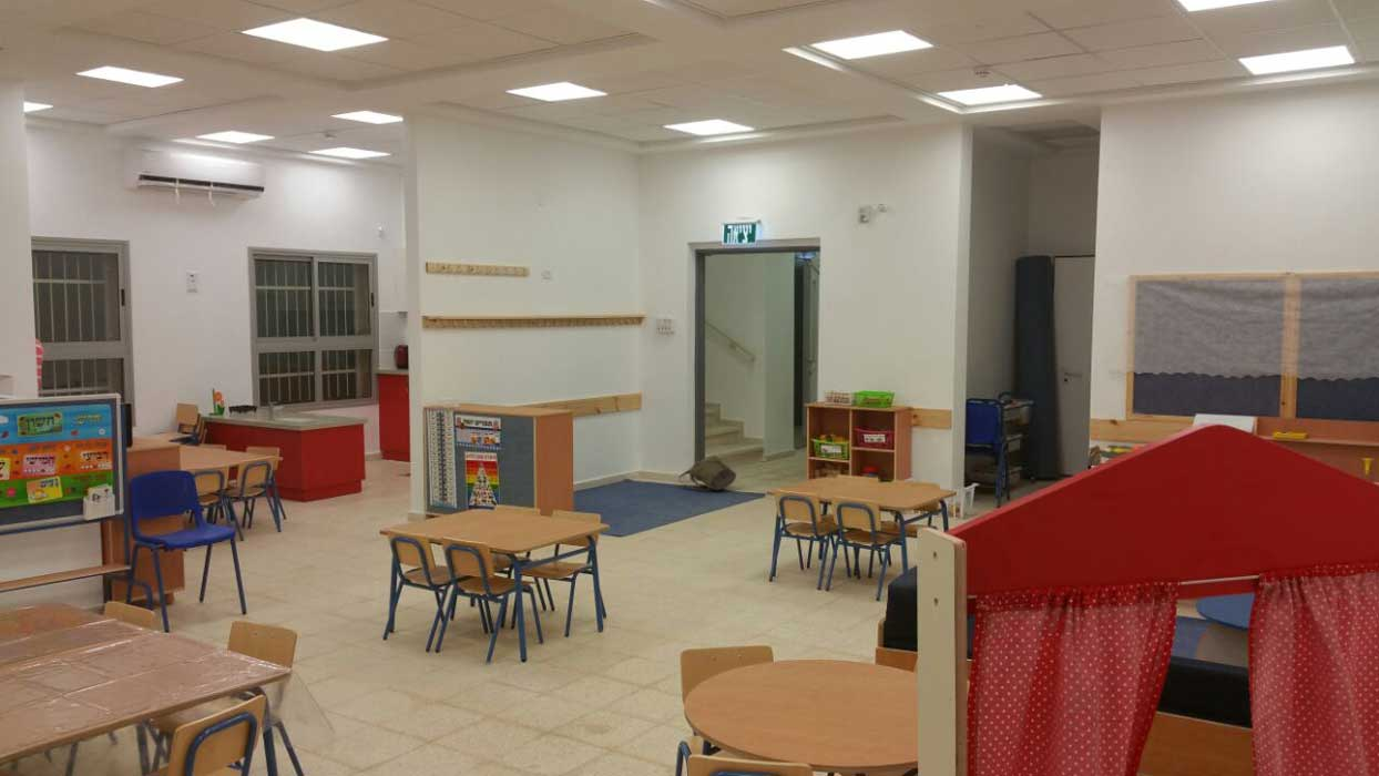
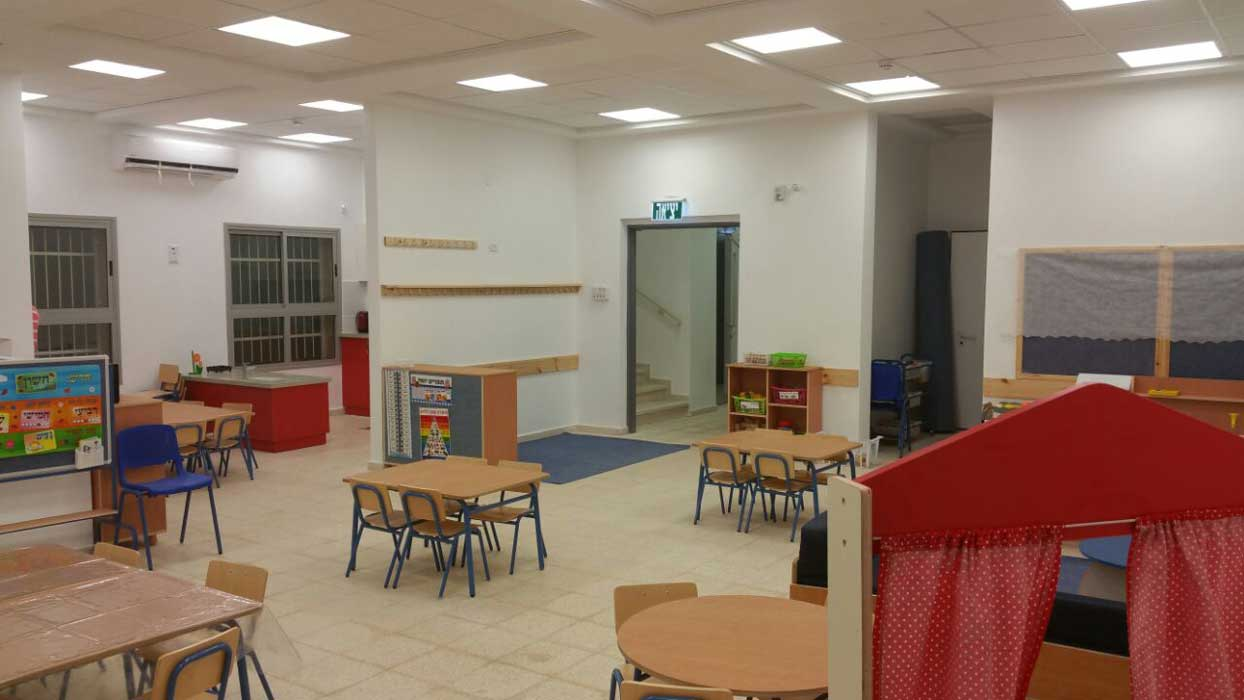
- backpack (706, 472)
